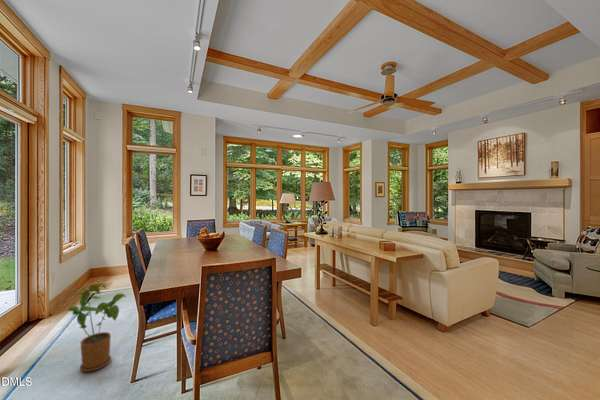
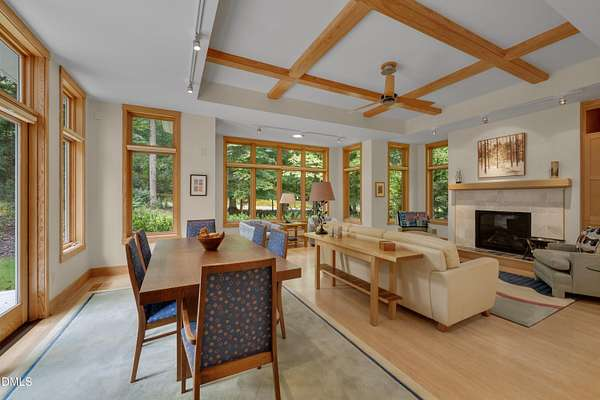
- house plant (99, 323)
